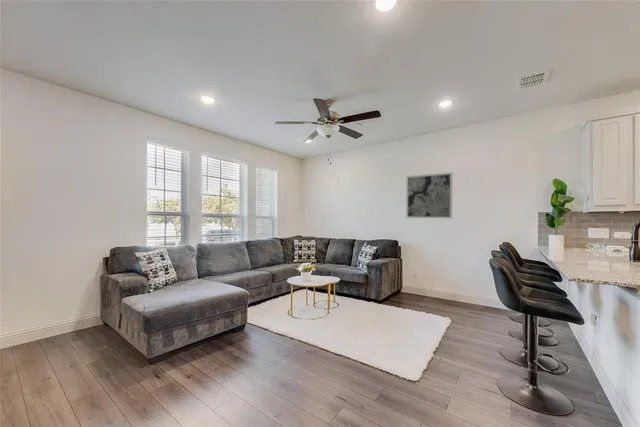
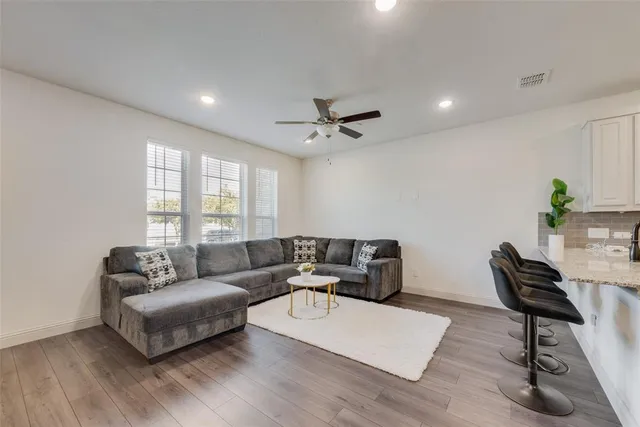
- wall art (428, 196)
